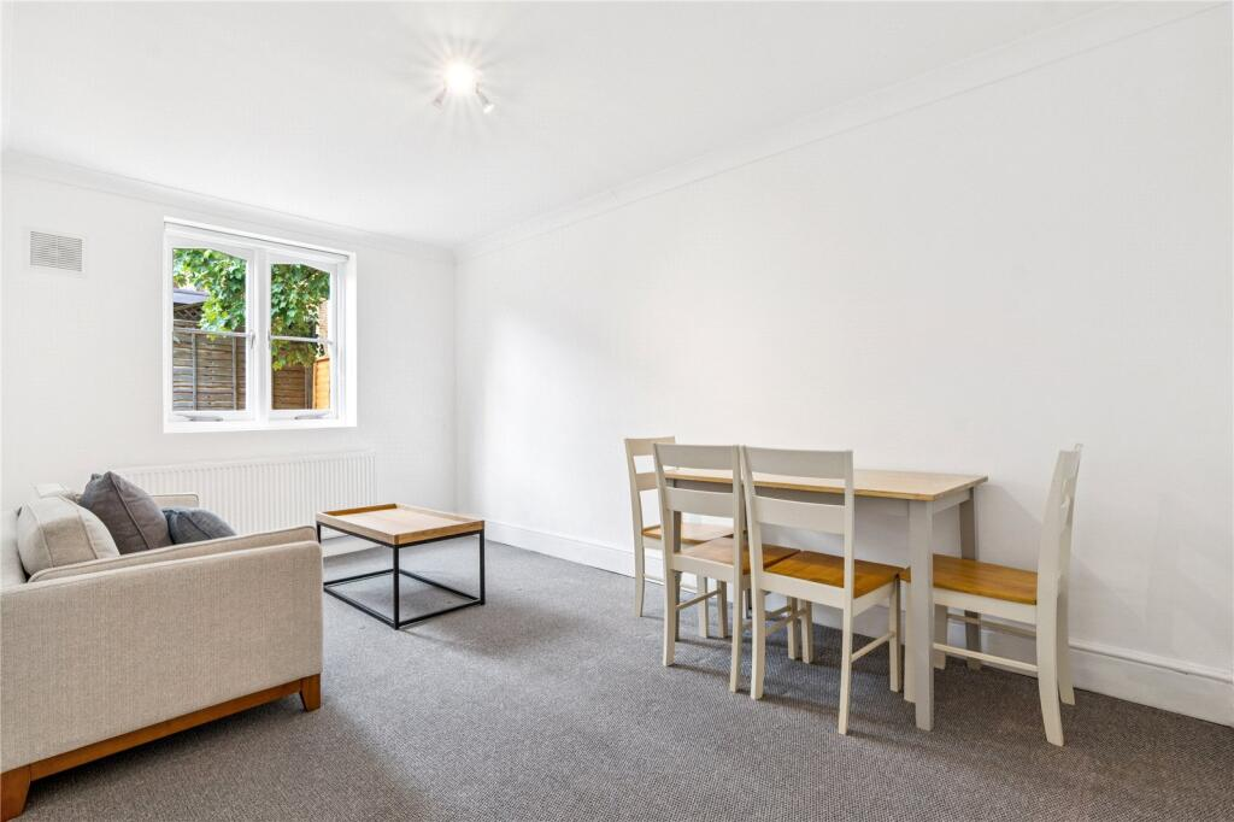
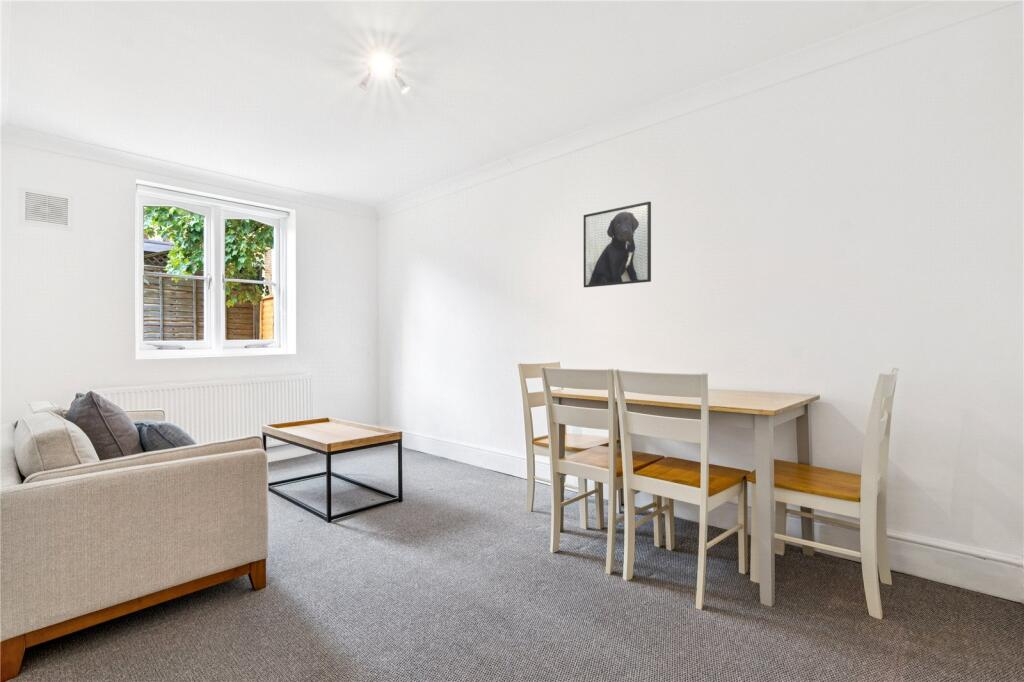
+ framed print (615, 246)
